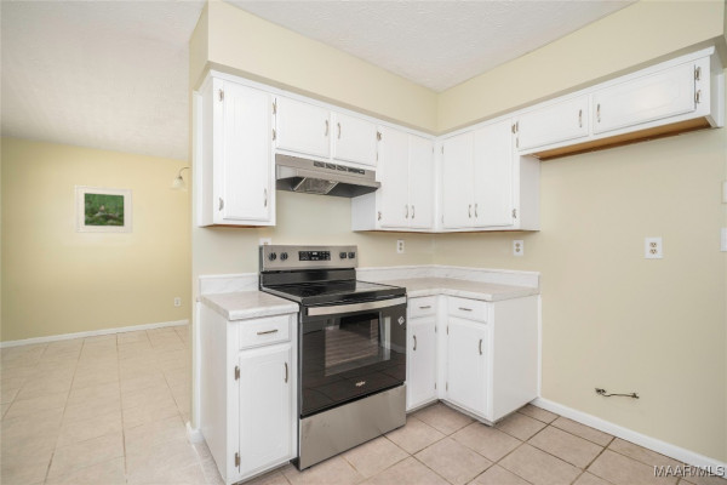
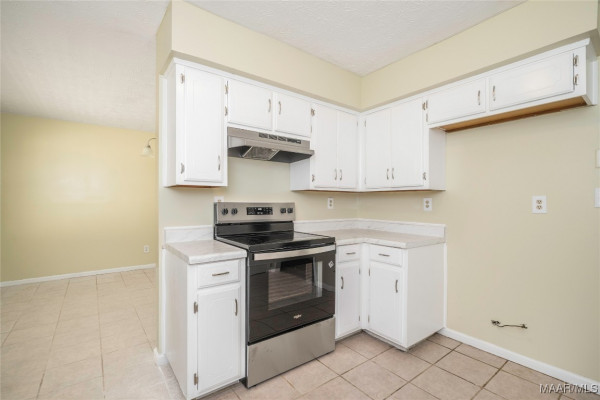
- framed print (104, 210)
